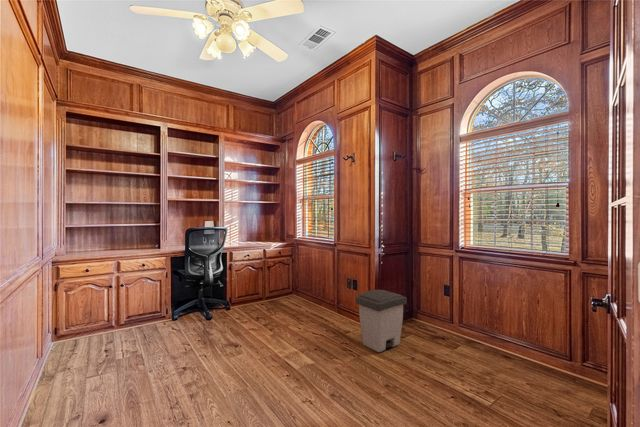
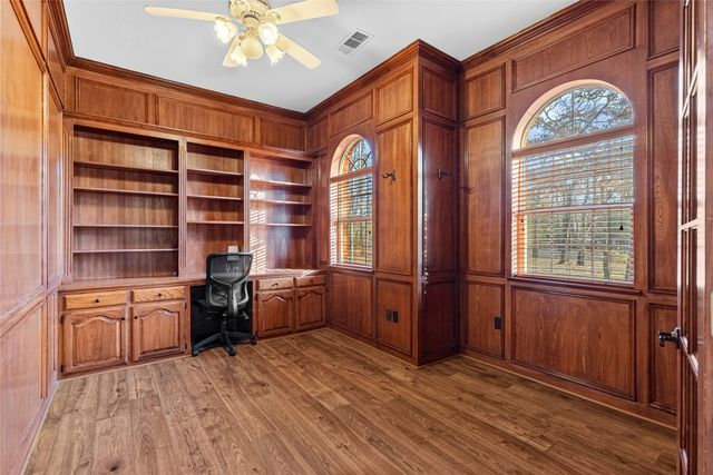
- trash can (380, 319)
